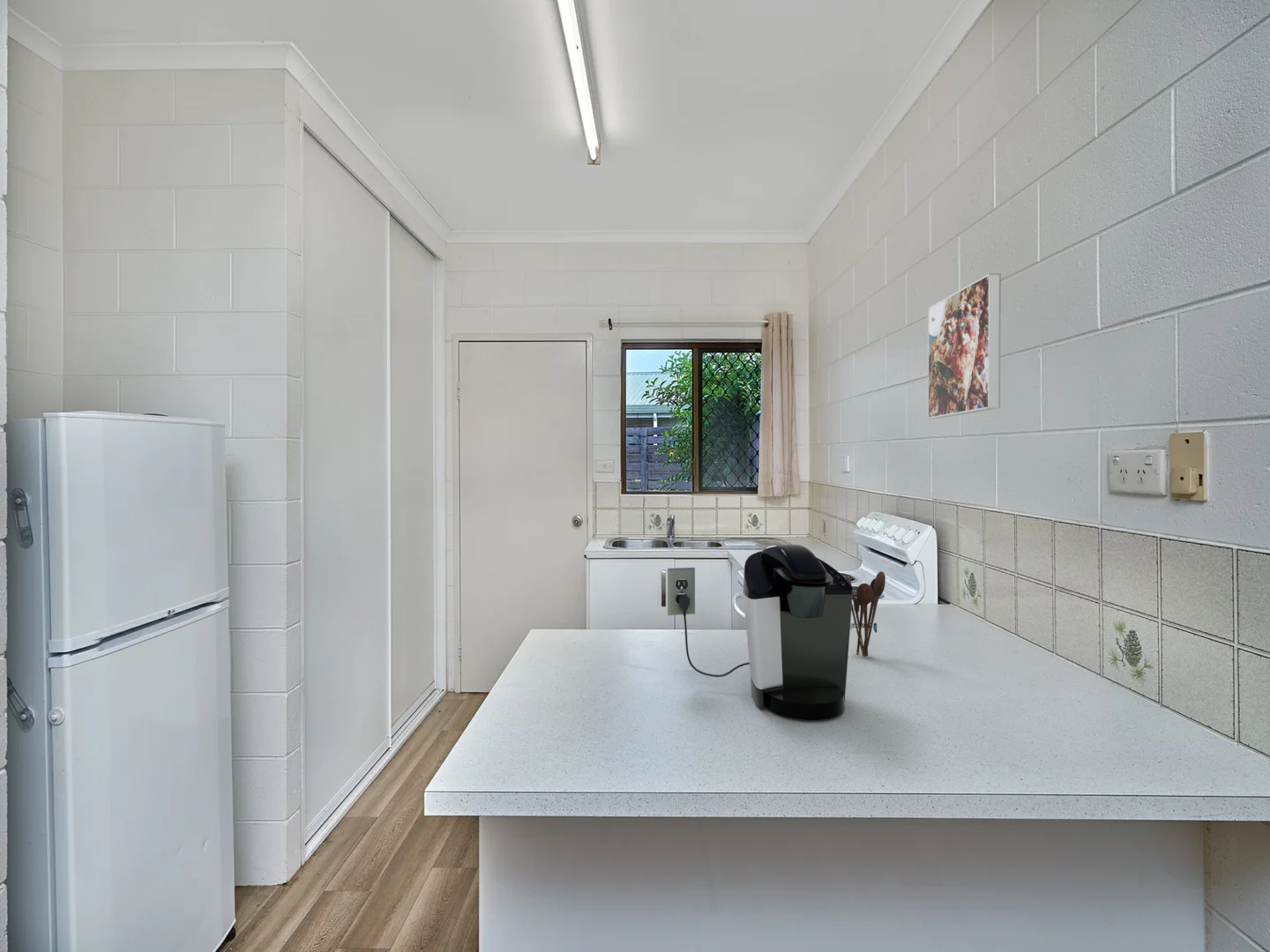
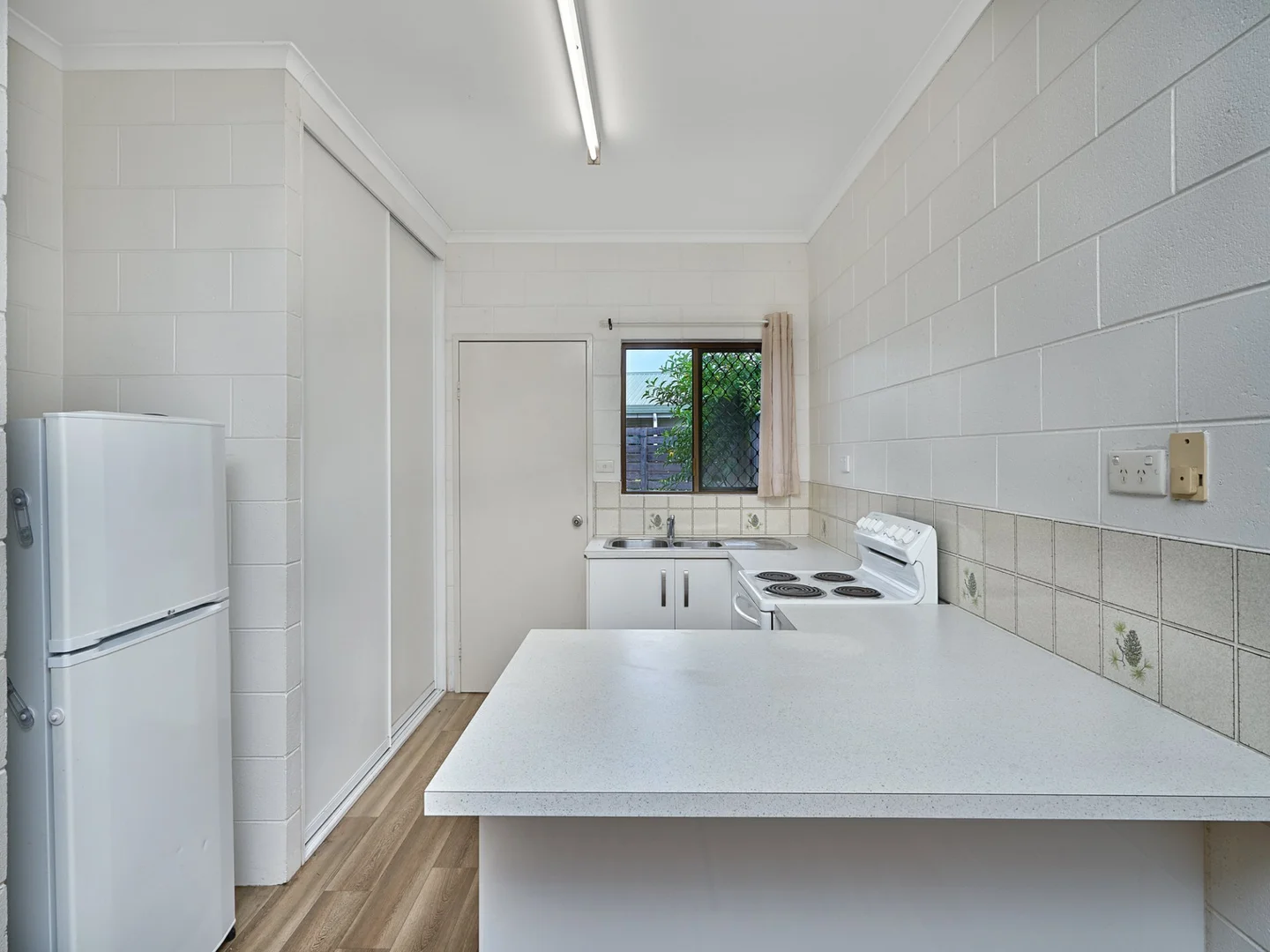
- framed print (960, 353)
- utensil holder (865, 614)
- coffee maker (765, 623)
